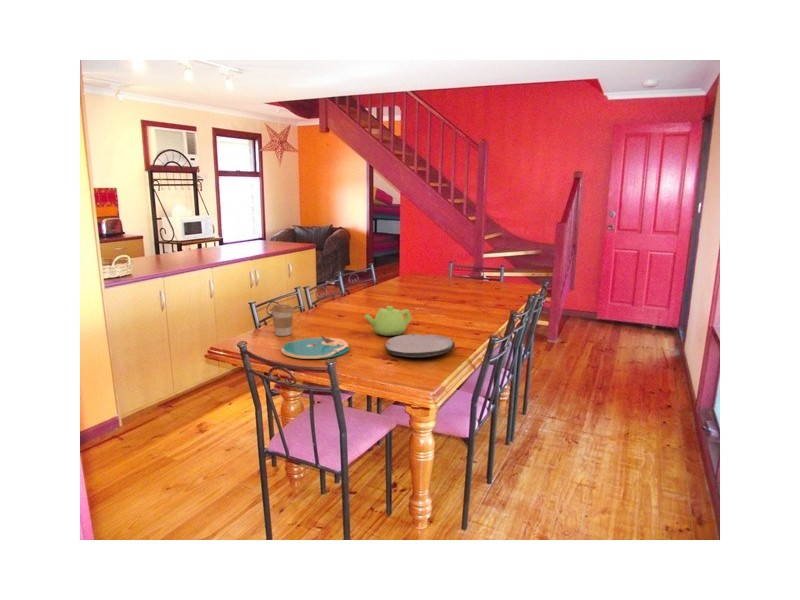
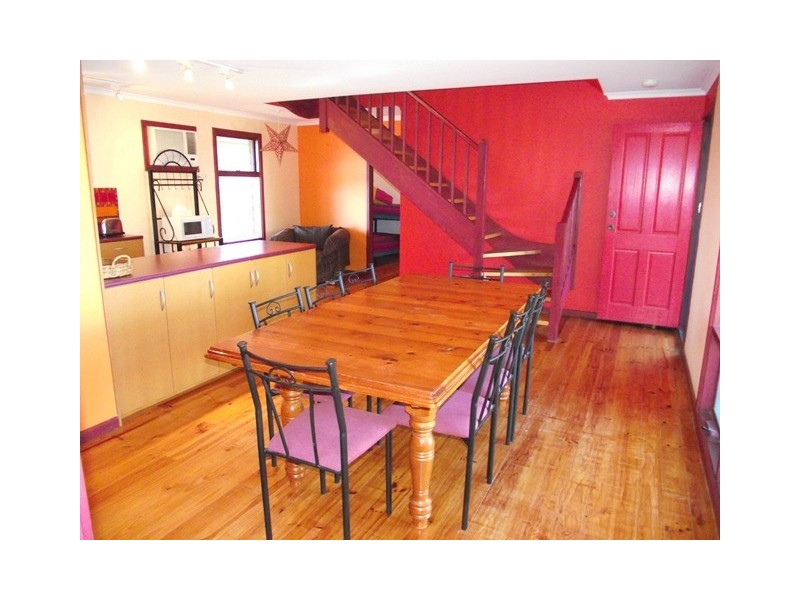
- teapot (386, 318)
- plate (315, 342)
- coffee cup (283, 319)
- plate (419, 345)
